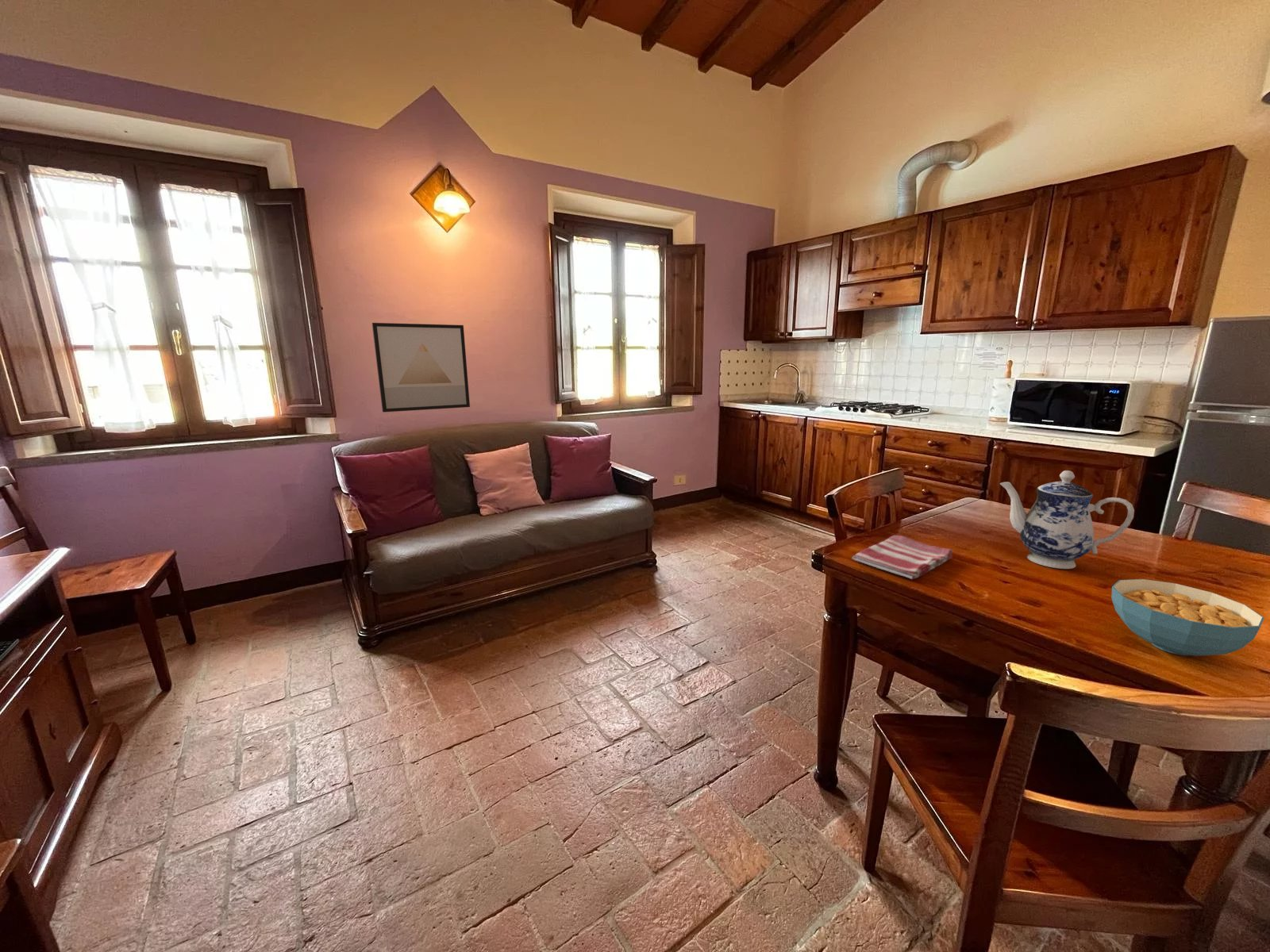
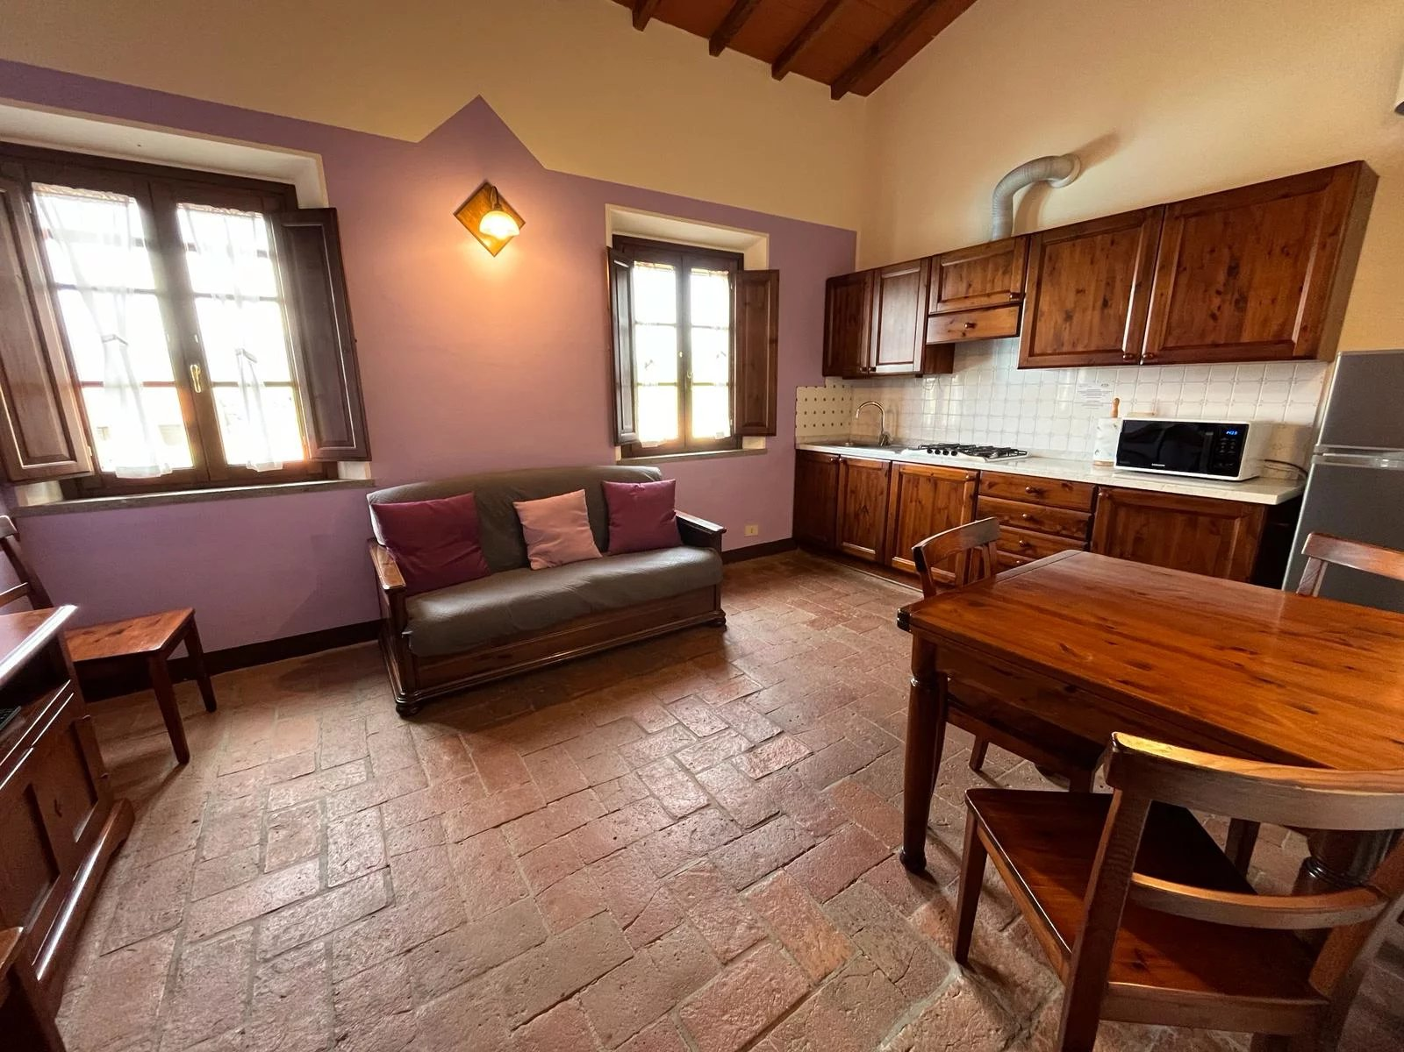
- cereal bowl (1177, 624)
- dish towel (902, 555)
- wall art (423, 367)
- teapot (1059, 516)
